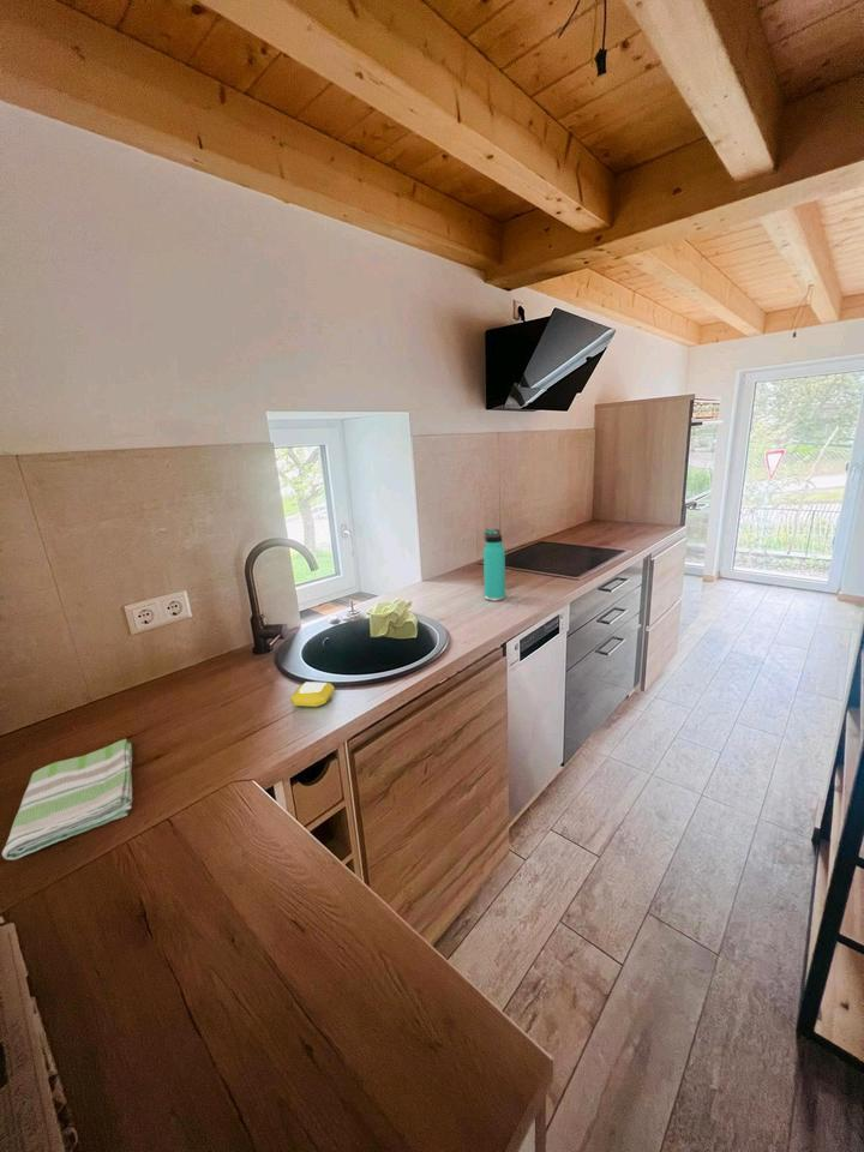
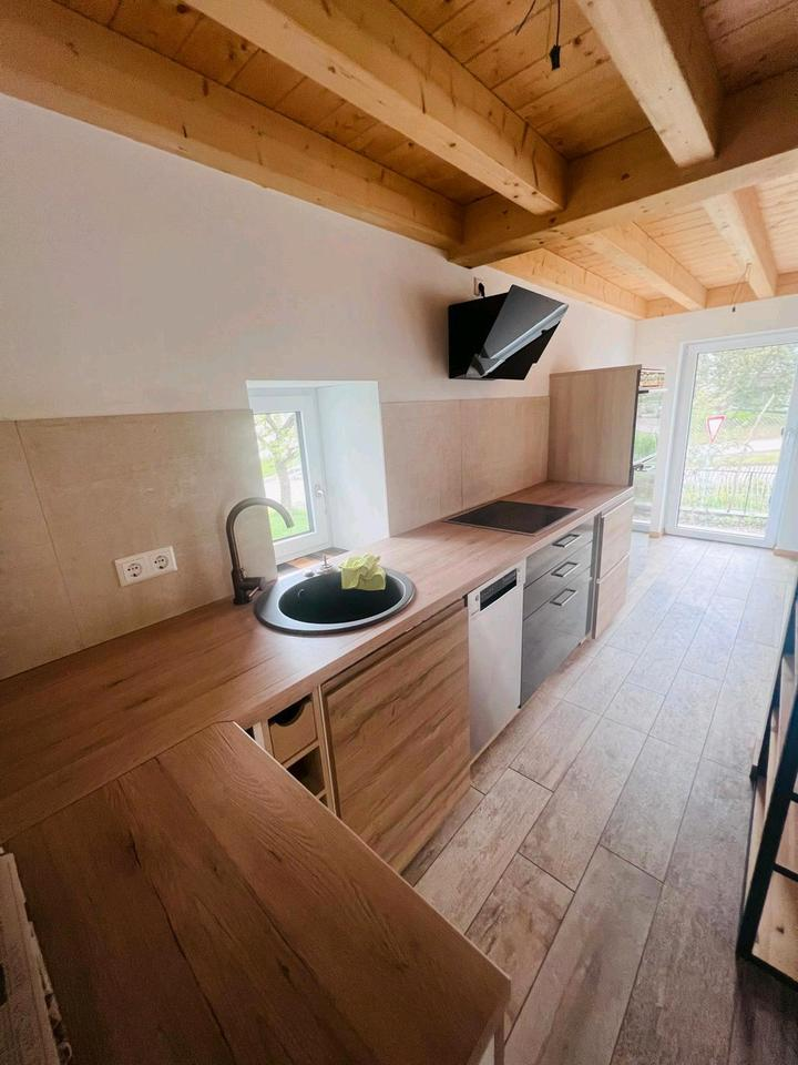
- dish towel (76, 788)
- soap bar (312, 694)
- thermos bottle (493, 564)
